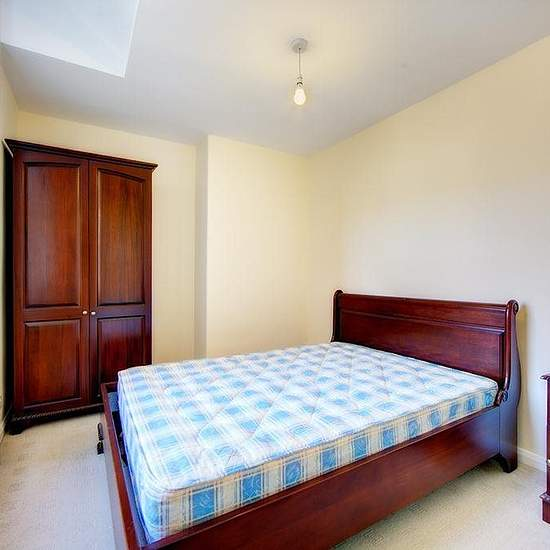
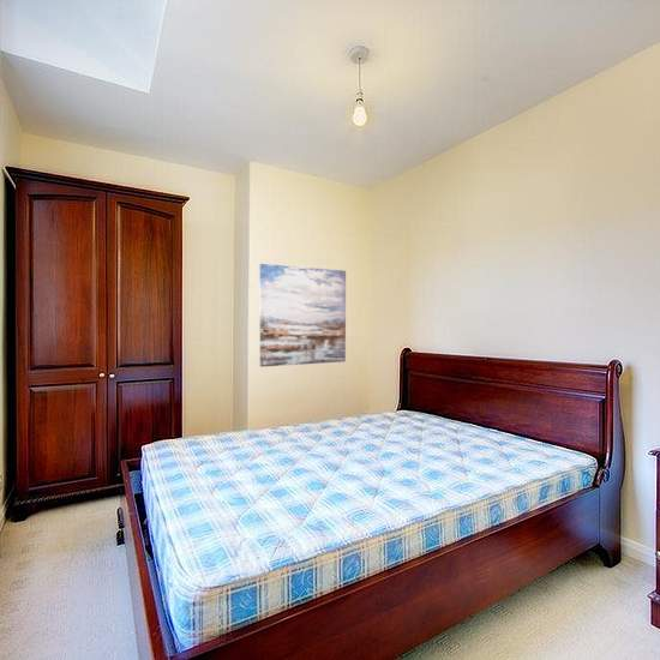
+ wall art (305, 316)
